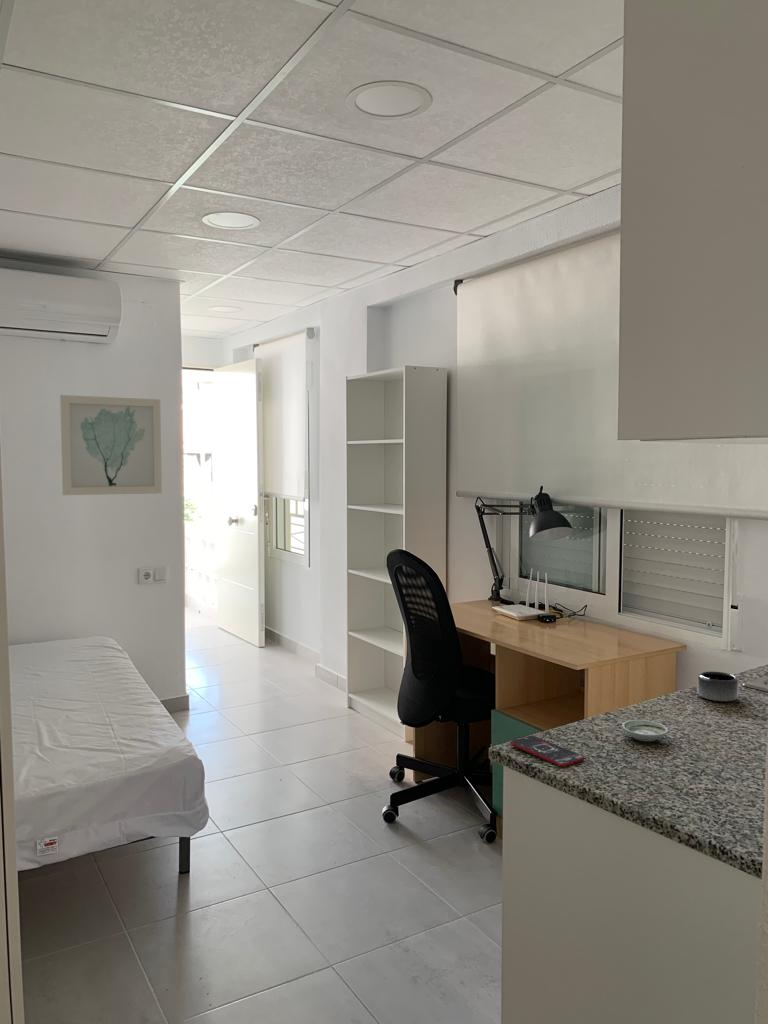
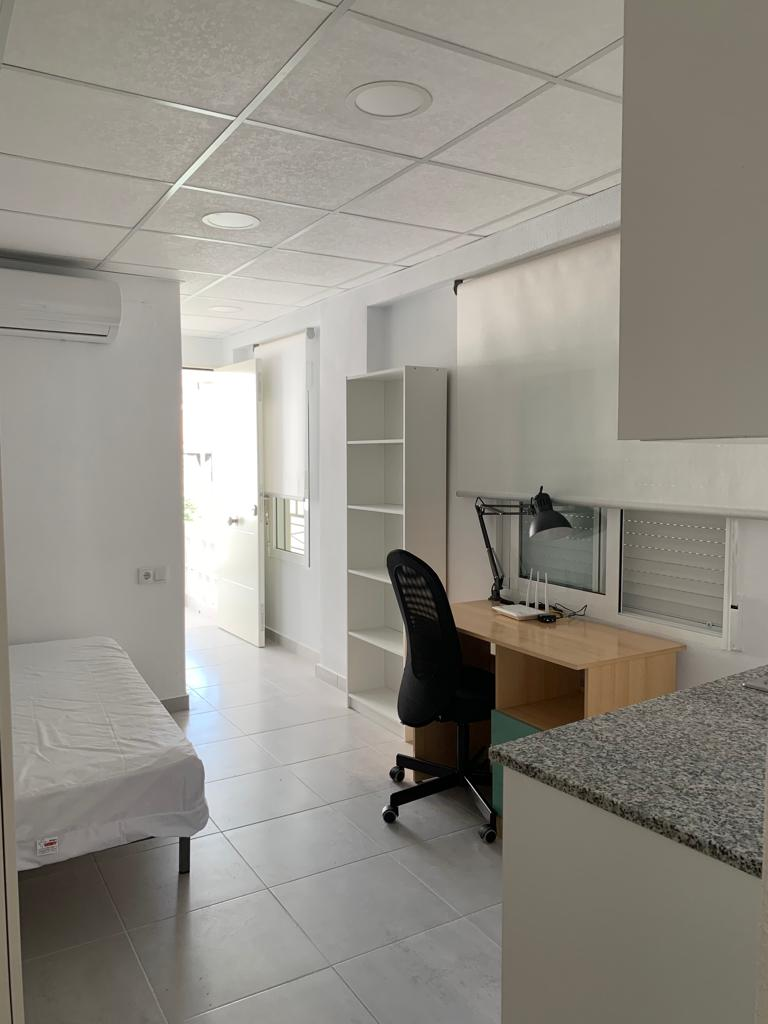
- mug (717, 685)
- smartphone (546, 750)
- wall art (112, 446)
- saucer (644, 732)
